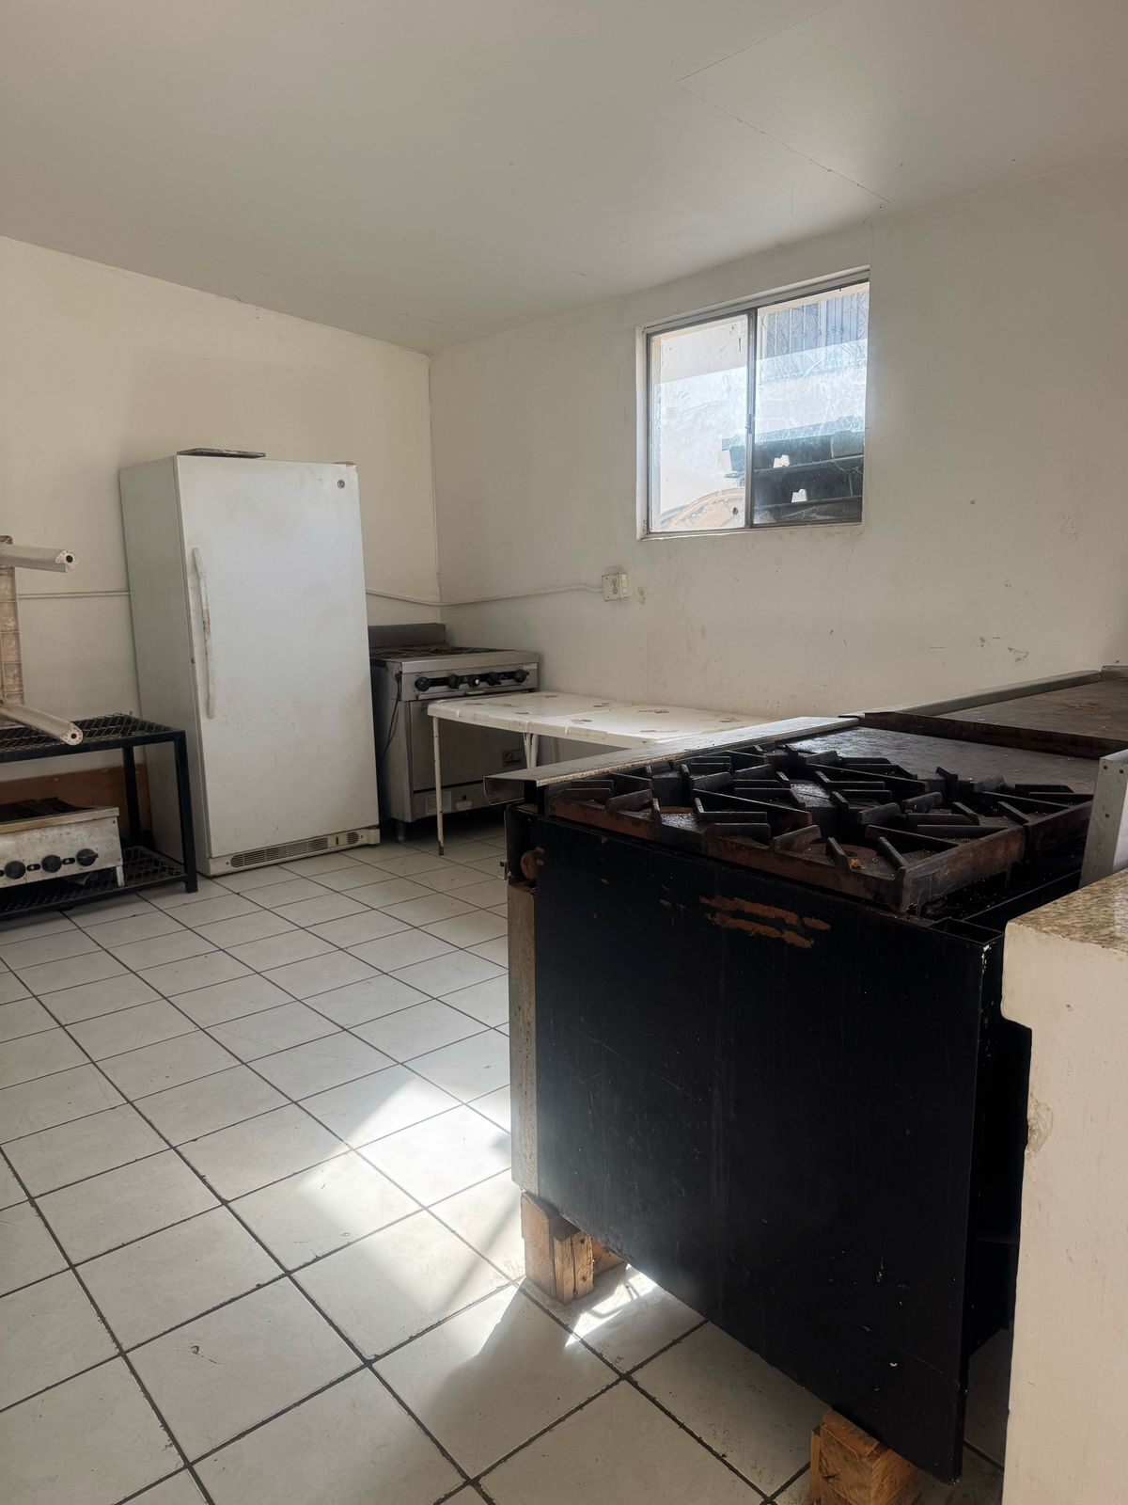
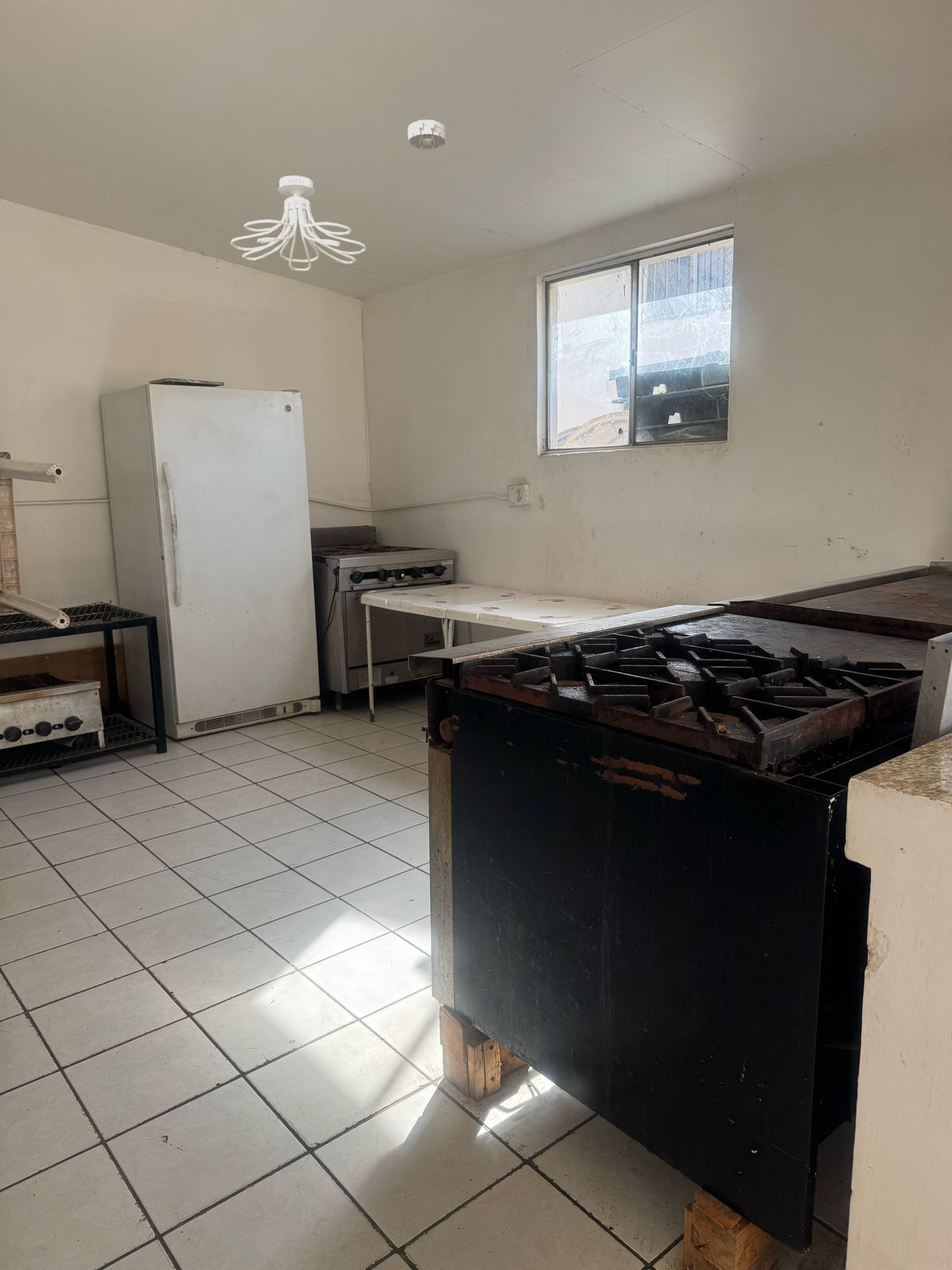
+ ceiling light fixture (298, 220)
+ smoke detector (426, 133)
